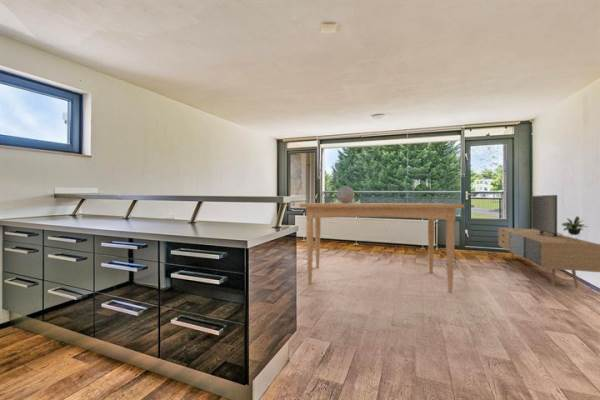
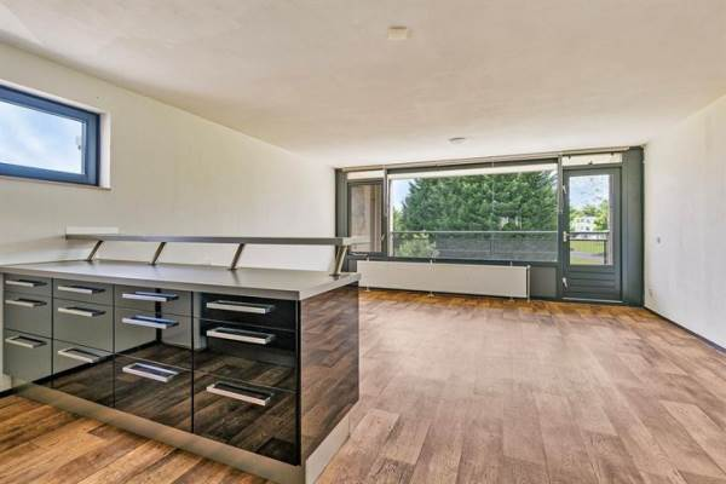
- dining table (374, 216)
- media console (539, 233)
- decorative sphere (345, 194)
